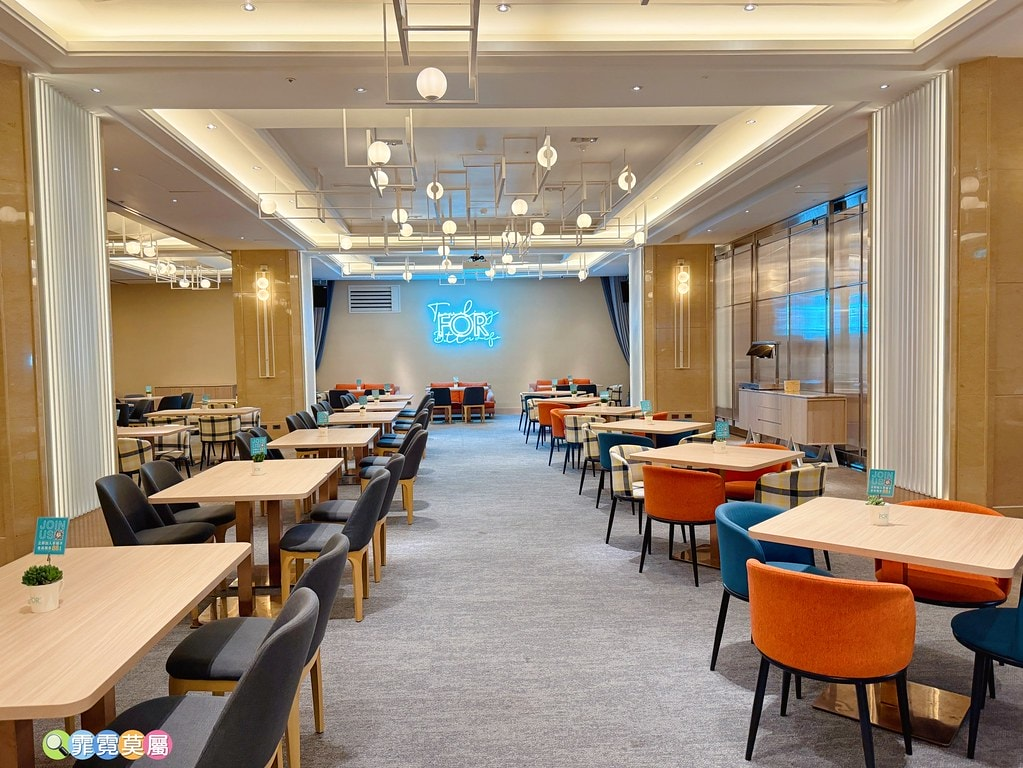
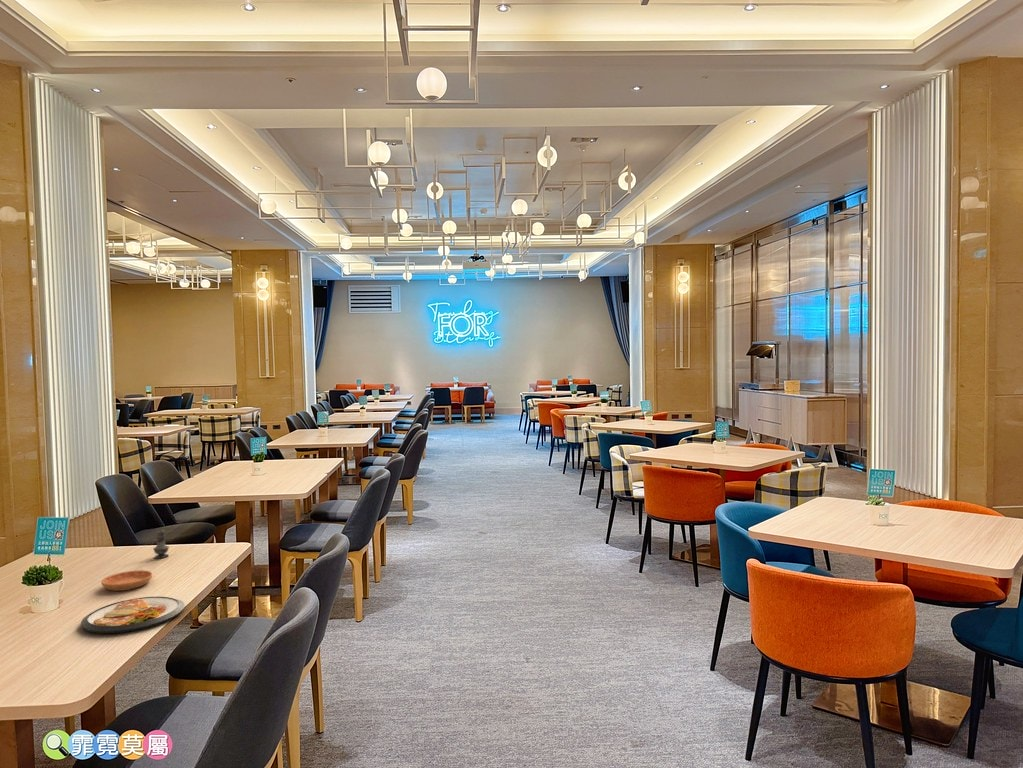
+ saucer (127, 580)
+ dish (134, 611)
+ salt shaker (160, 541)
